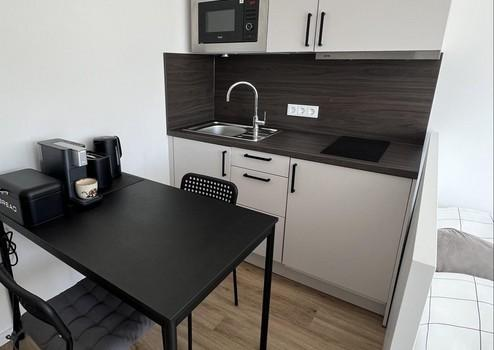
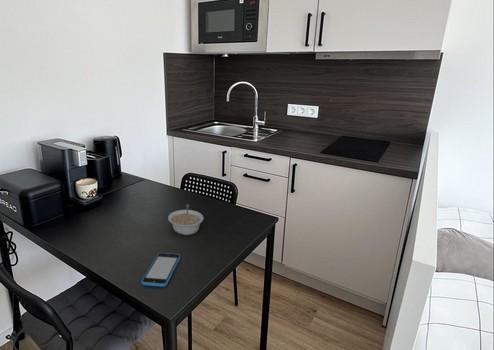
+ legume (185, 221)
+ smartphone (162, 268)
